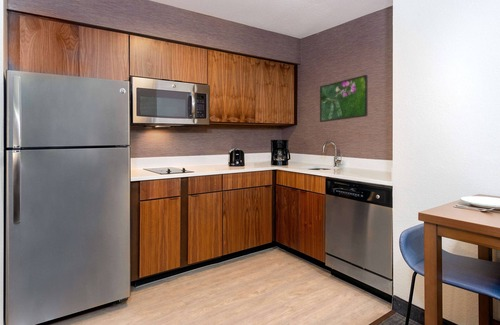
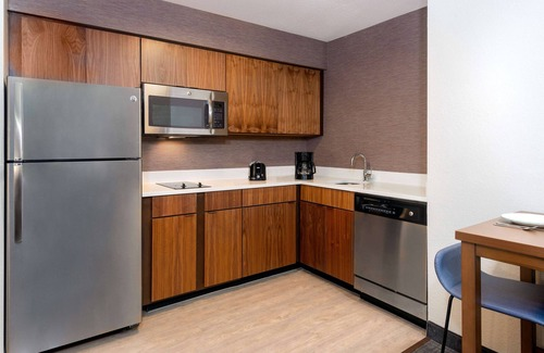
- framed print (342, 100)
